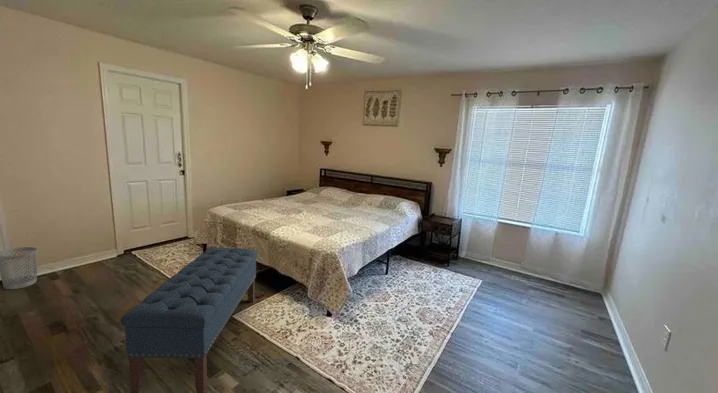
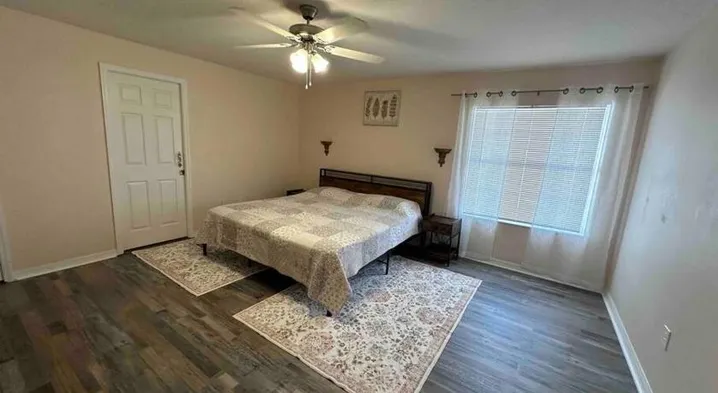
- wastebasket (19, 268)
- bench (207, 304)
